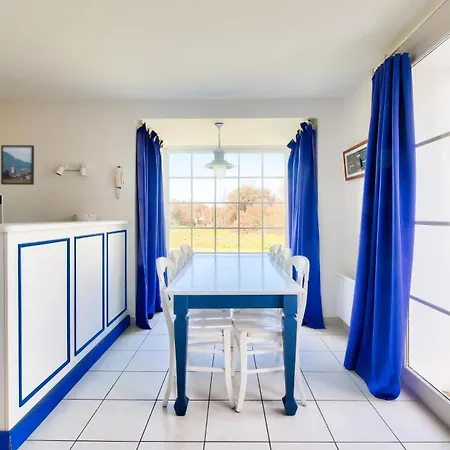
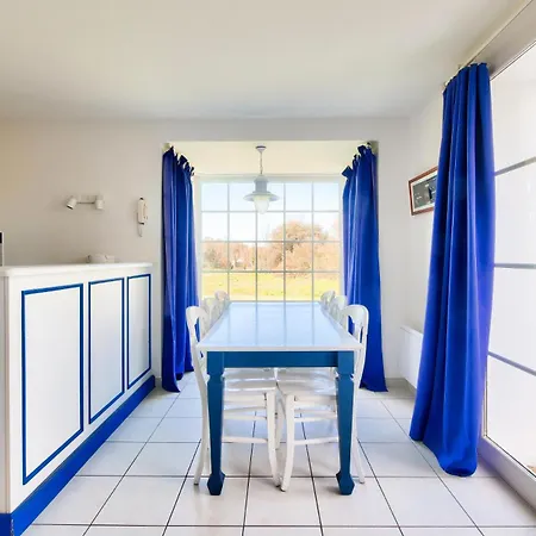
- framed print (17, 165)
